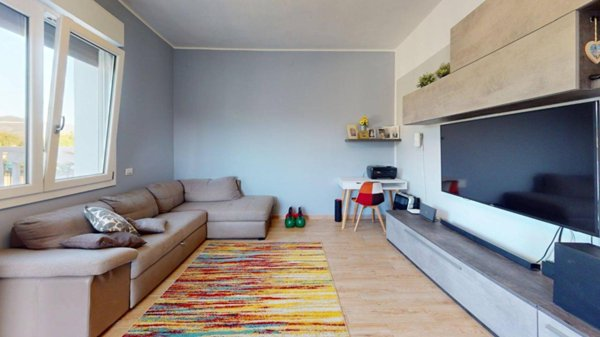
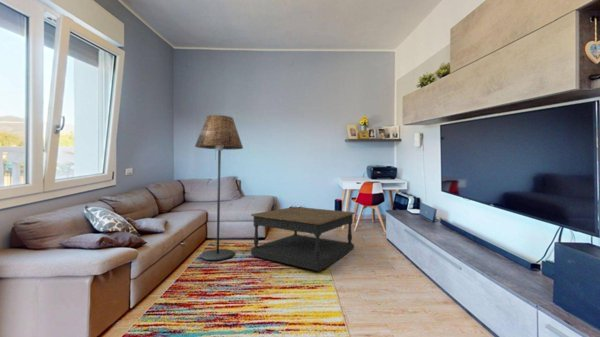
+ floor lamp (218, 186)
+ coffee table (304, 232)
